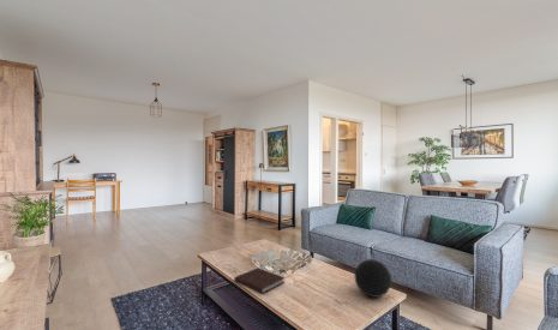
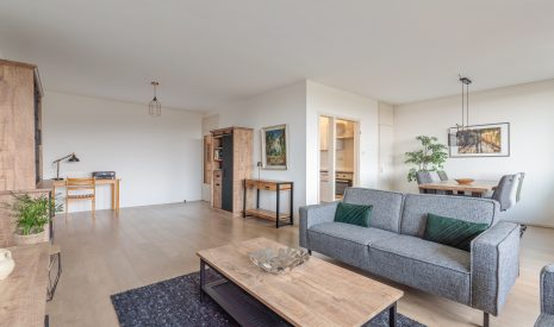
- notebook (259, 280)
- decorative ball (372, 277)
